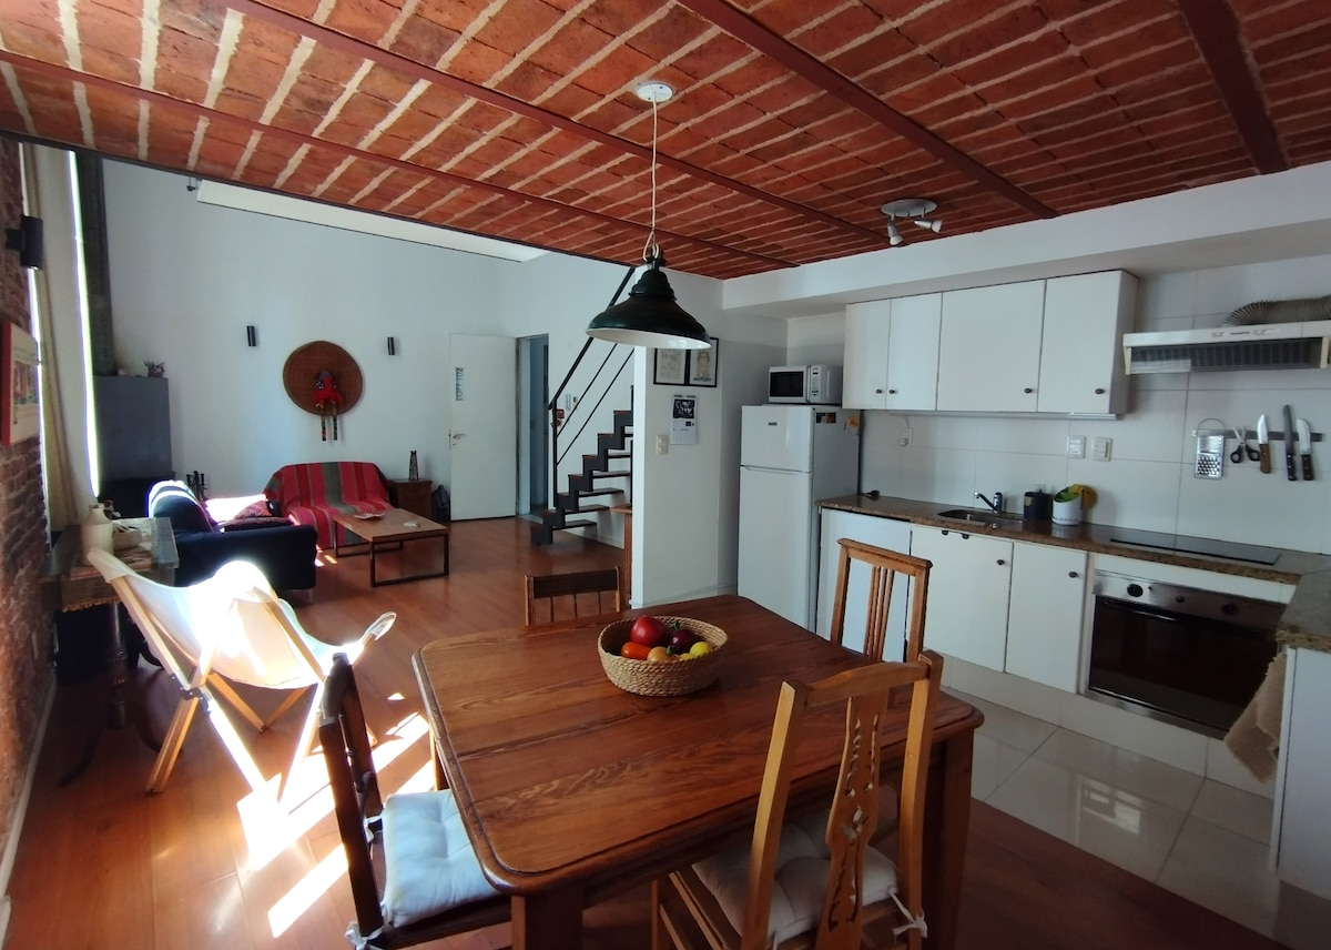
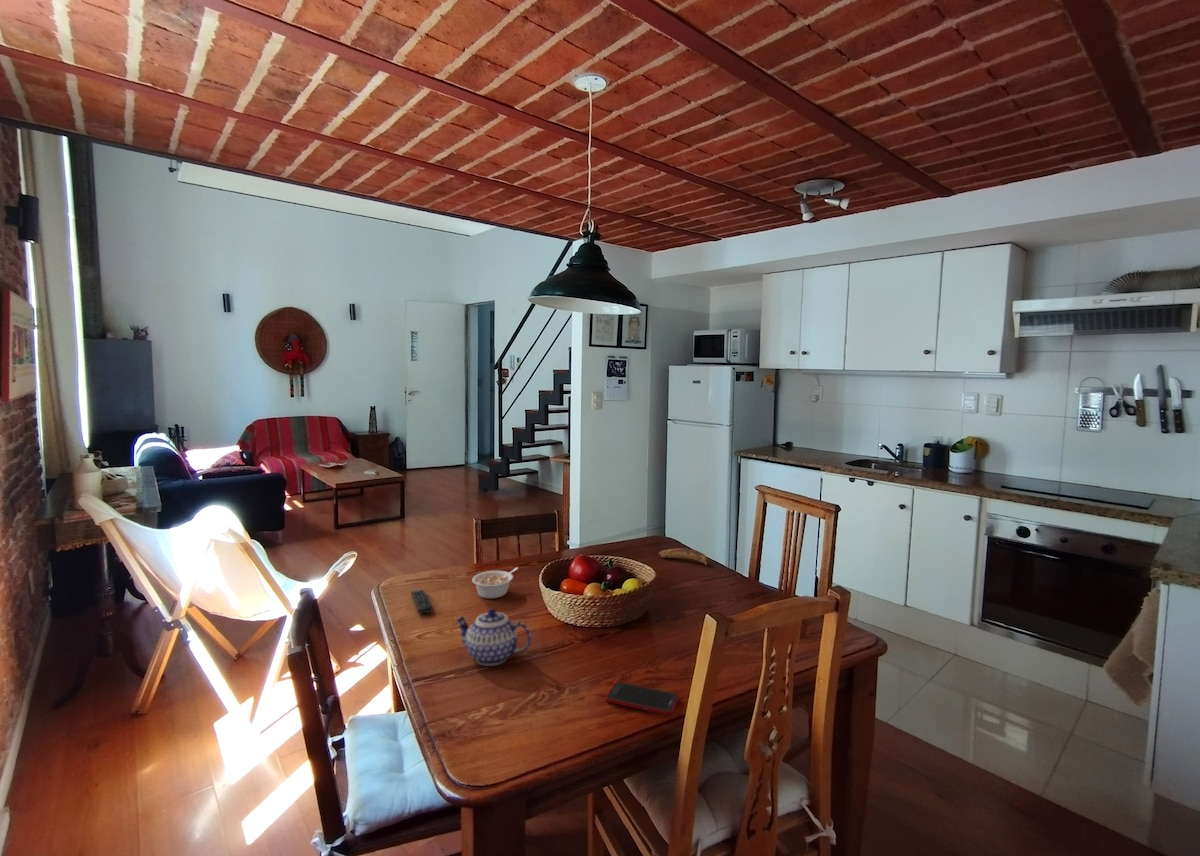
+ remote control (420, 599)
+ banana (683, 554)
+ cell phone (642, 698)
+ teapot (492, 633)
+ legume (493, 583)
